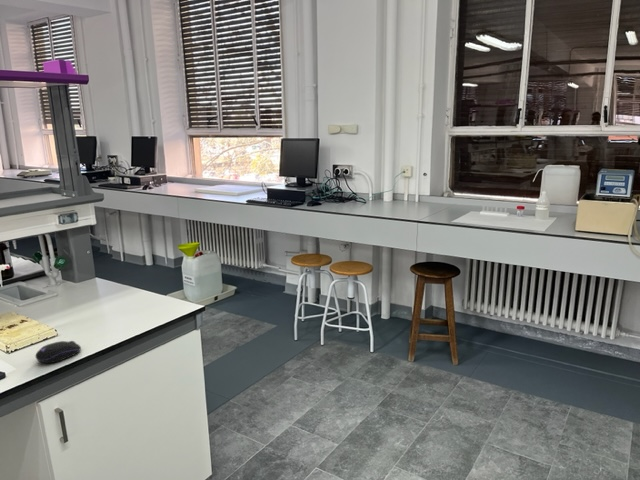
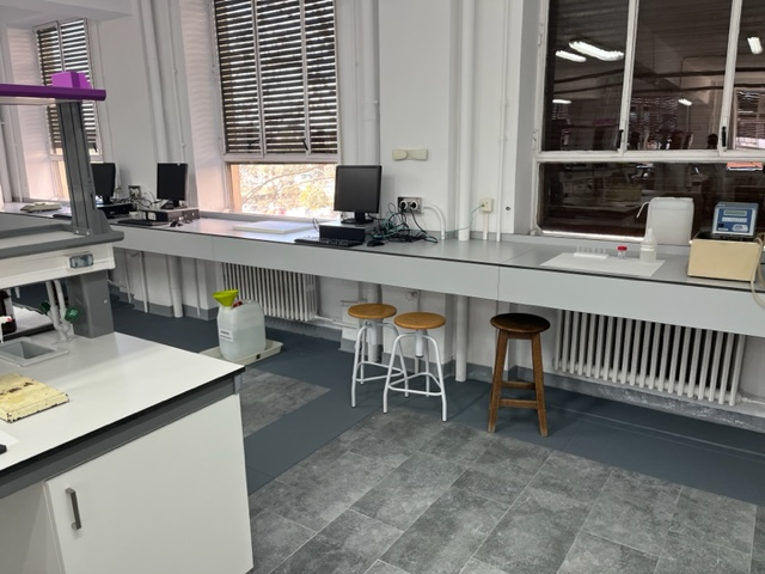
- computer mouse (58, 349)
